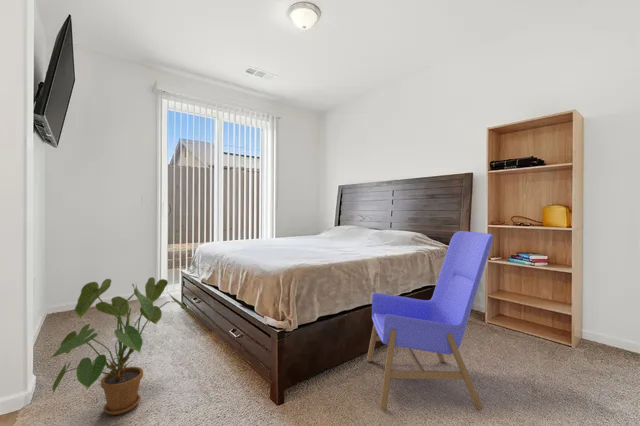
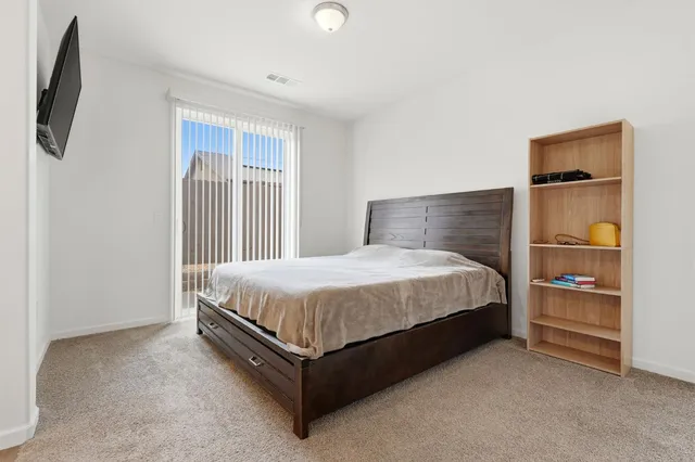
- house plant (127, 337)
- armchair (428, 307)
